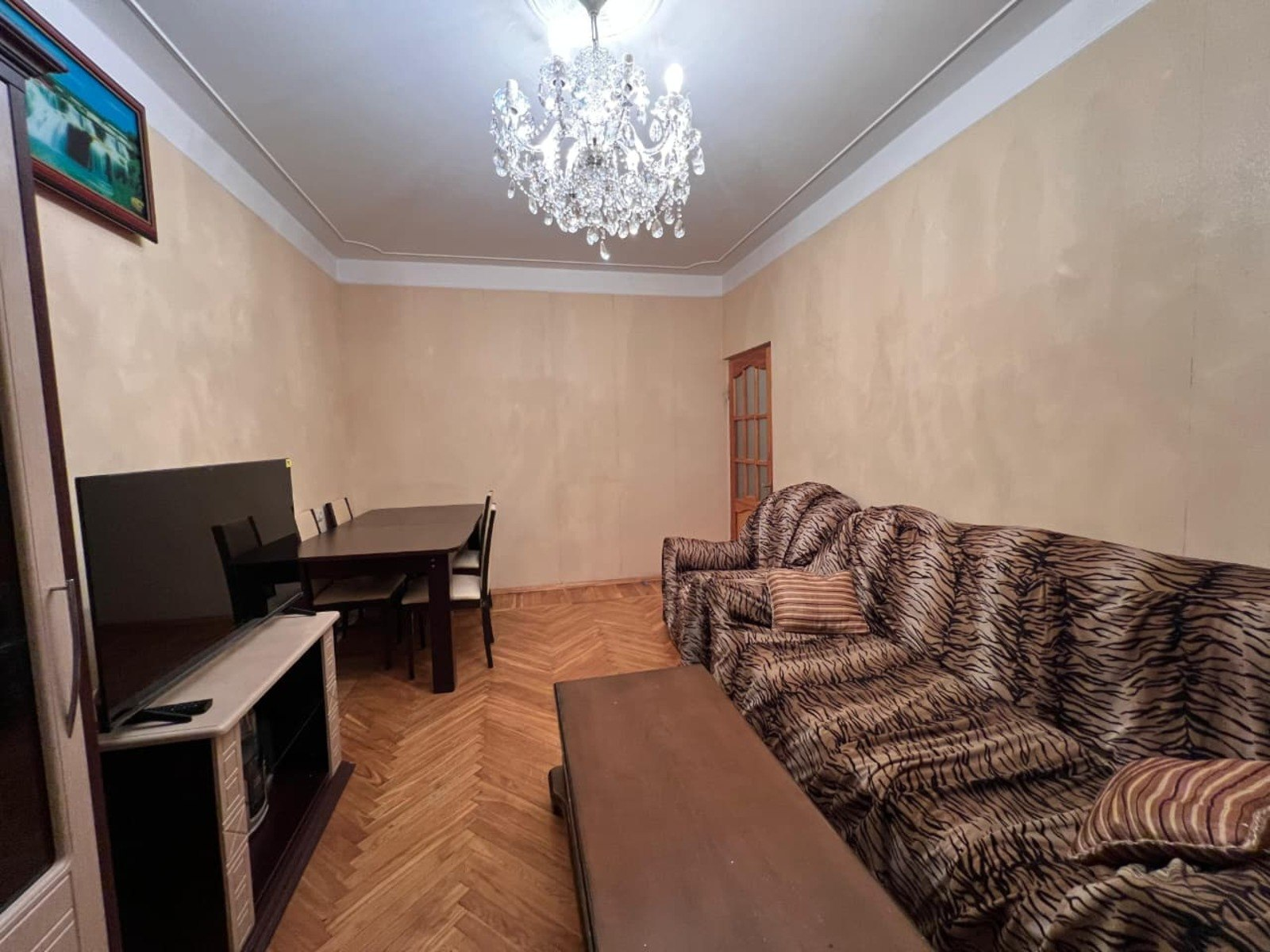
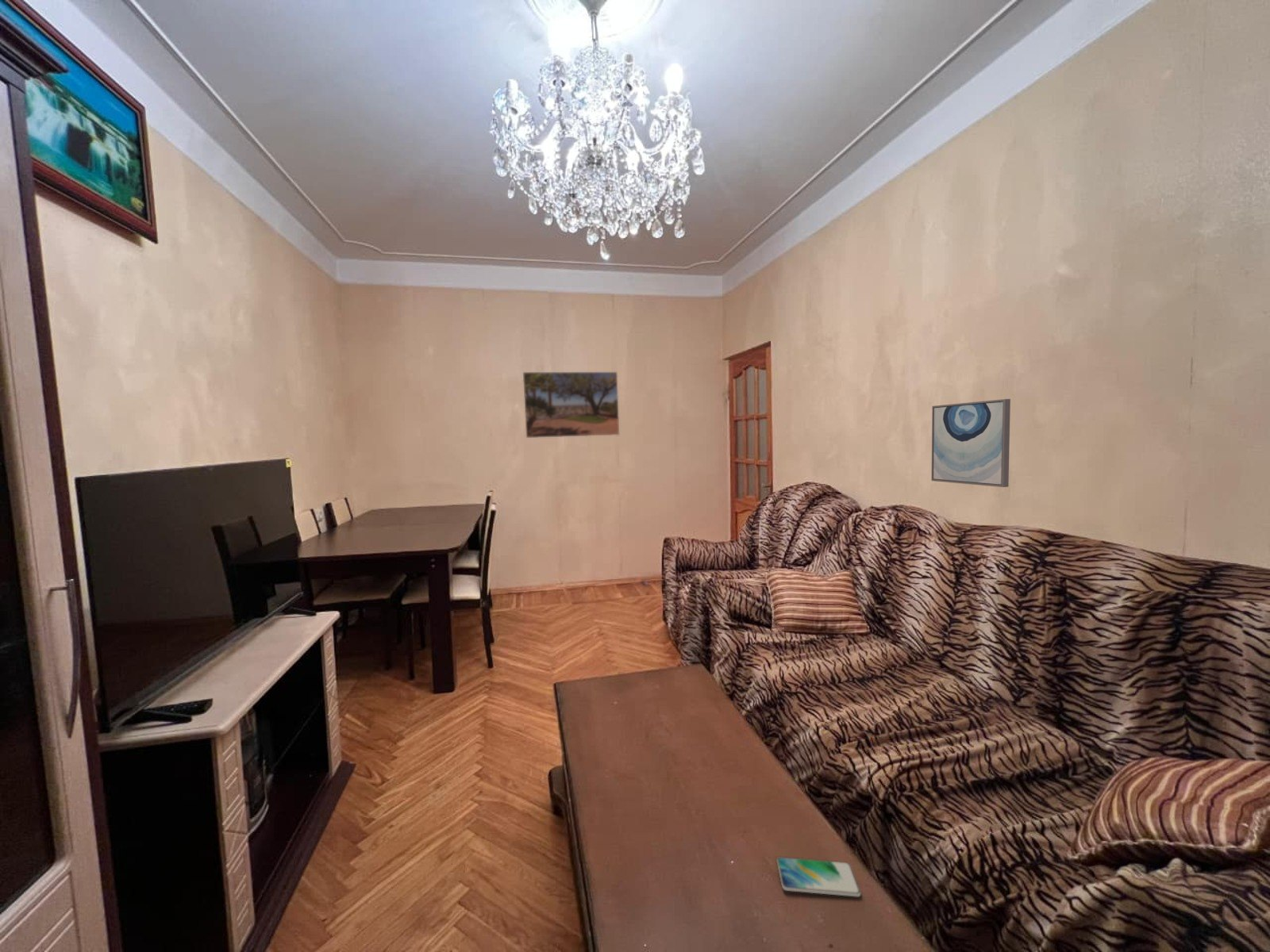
+ smartphone (817, 876)
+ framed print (572, 404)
+ wall art (967, 443)
